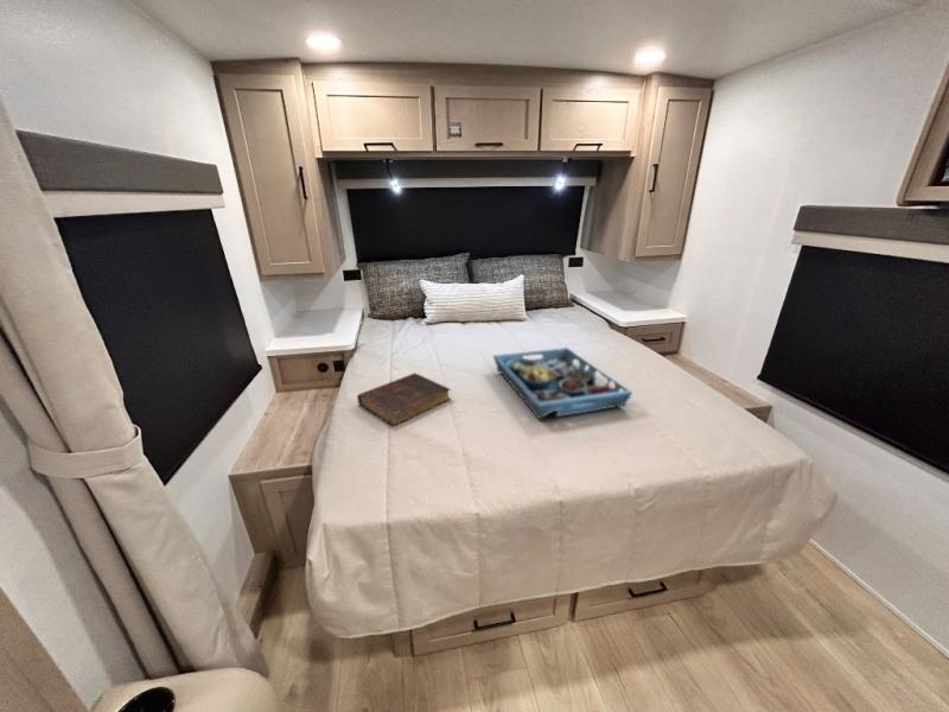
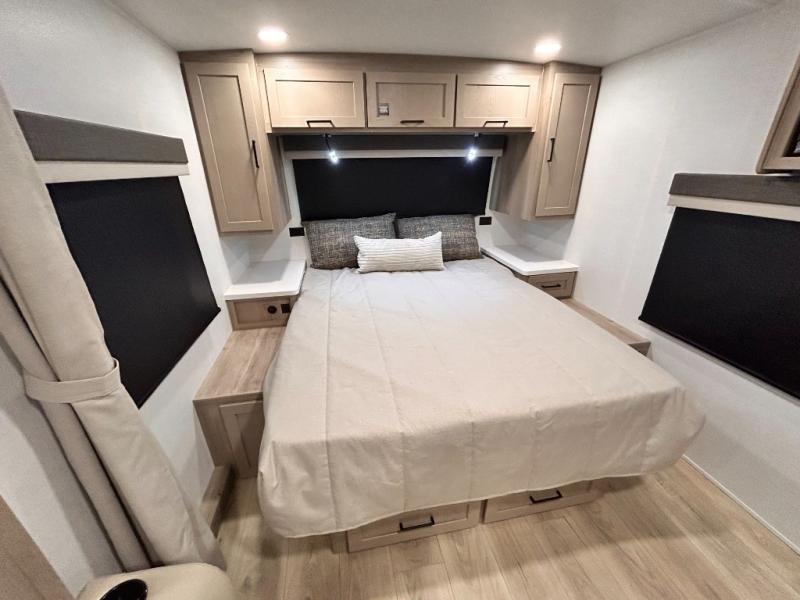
- book (405, 396)
- serving tray (554, 379)
